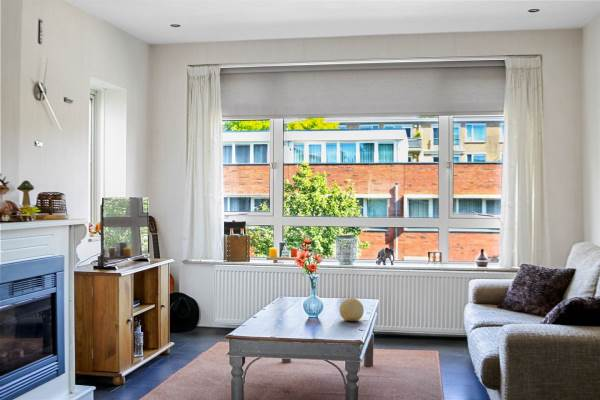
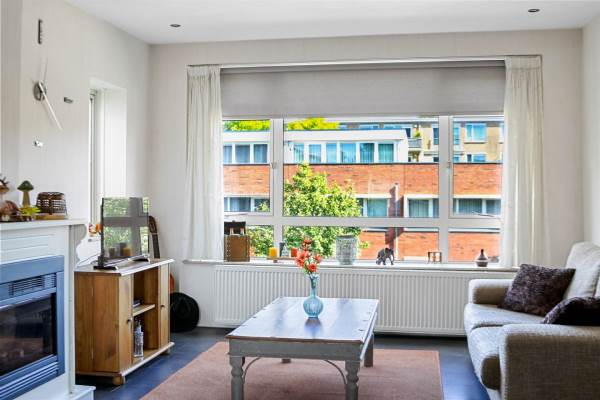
- decorative ball (351, 309)
